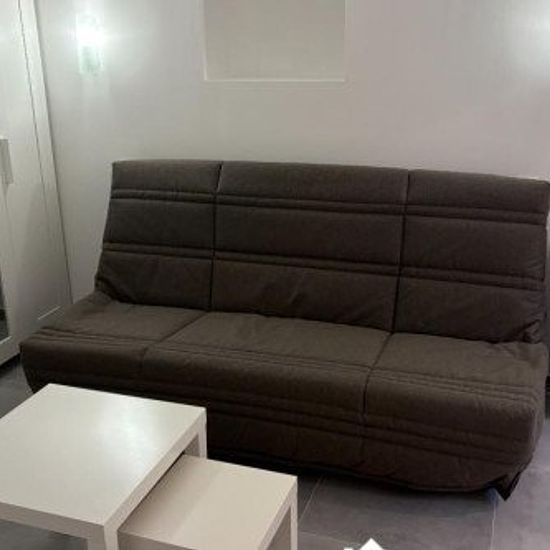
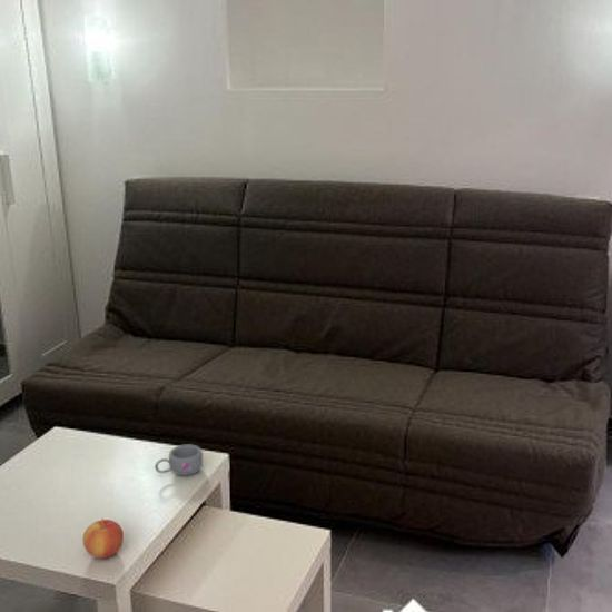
+ mug (178, 463)
+ apple (102, 536)
